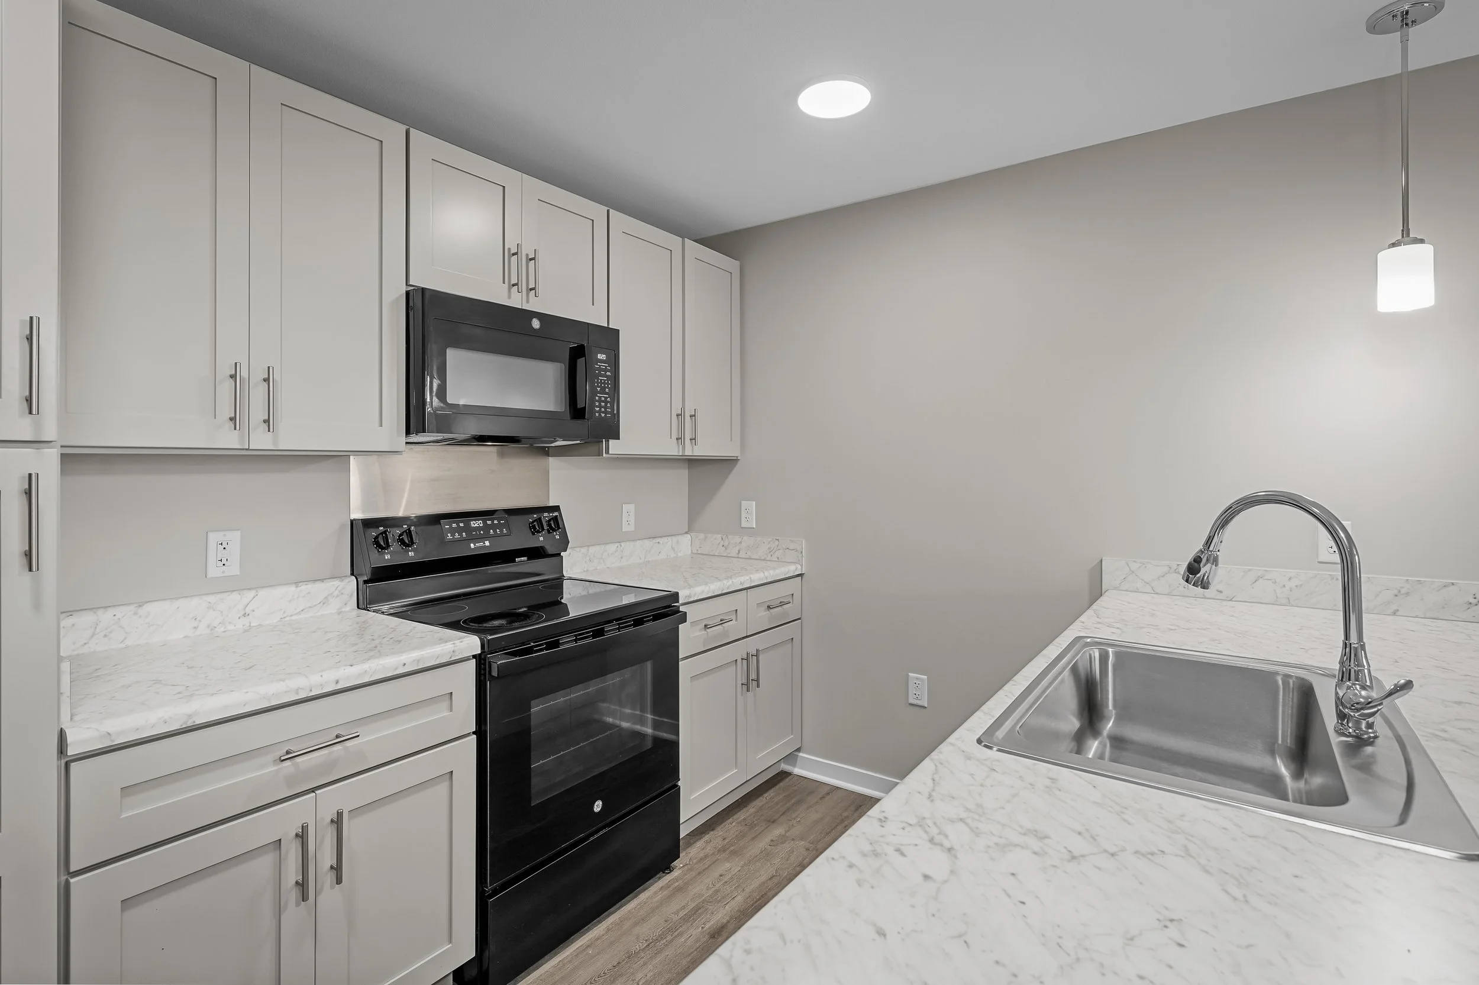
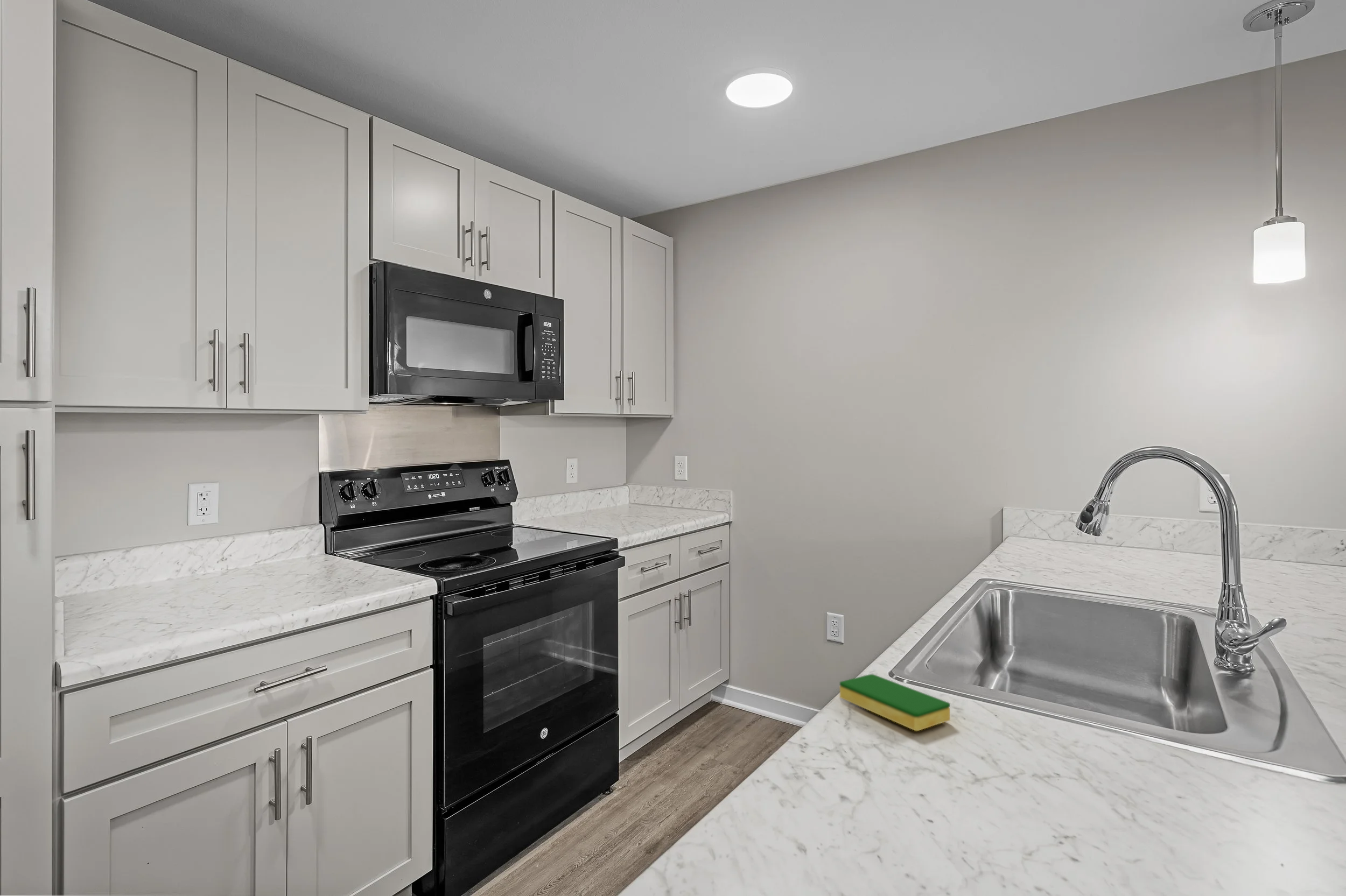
+ dish sponge (892, 700)
